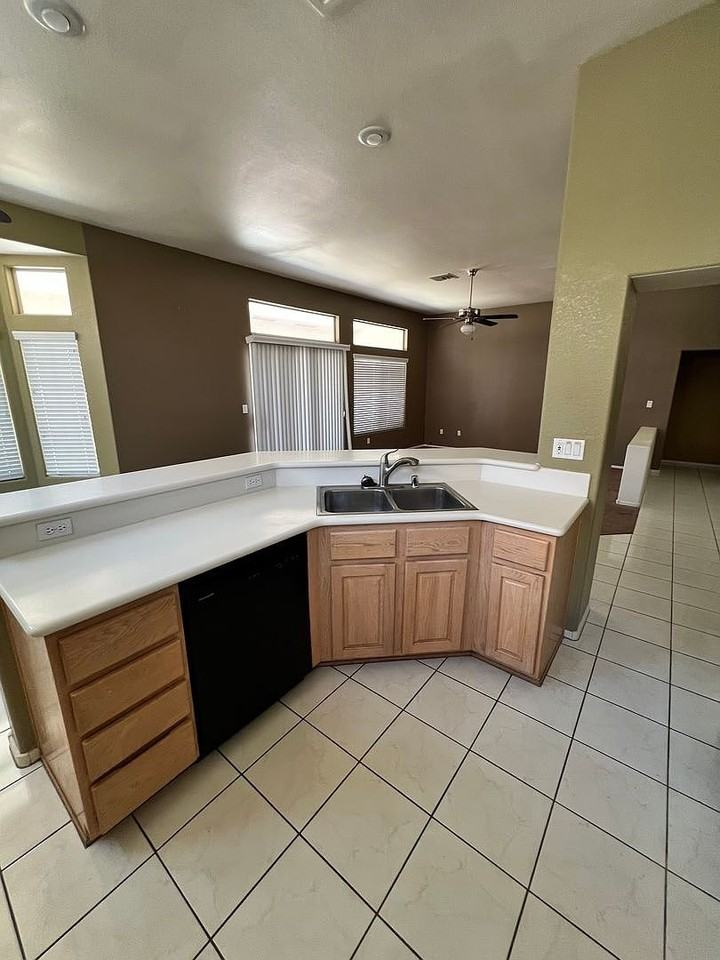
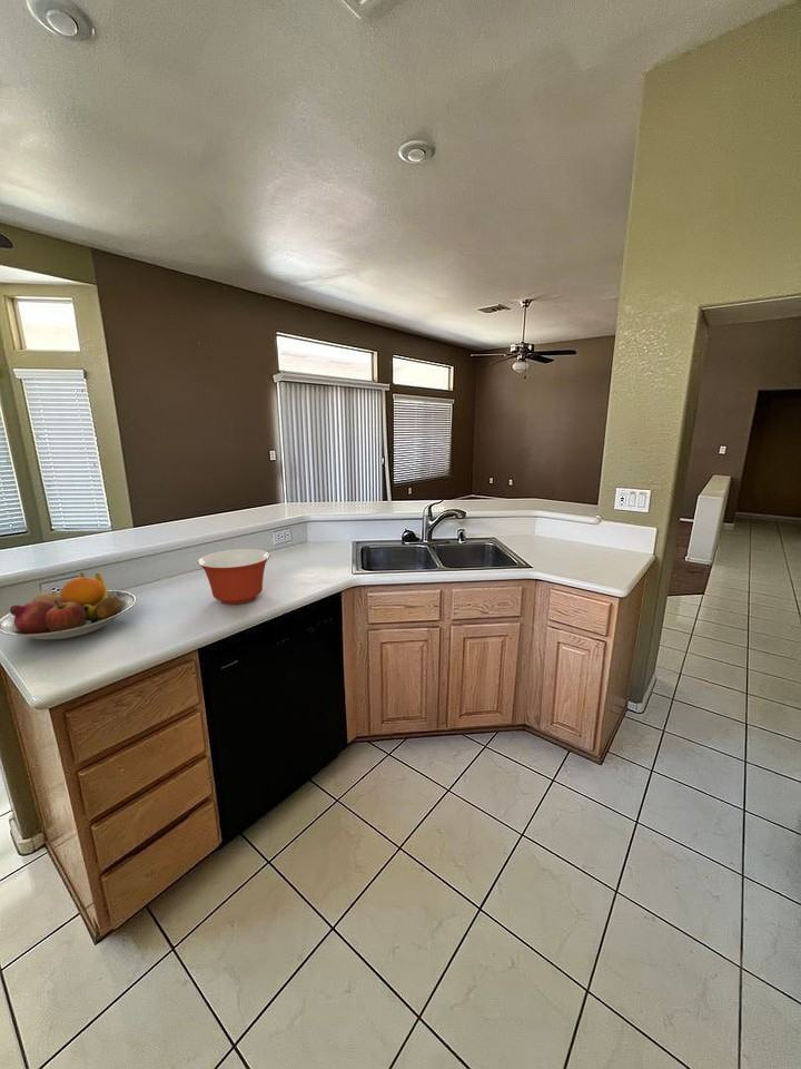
+ fruit bowl (70, 605)
+ mixing bowl (236, 578)
